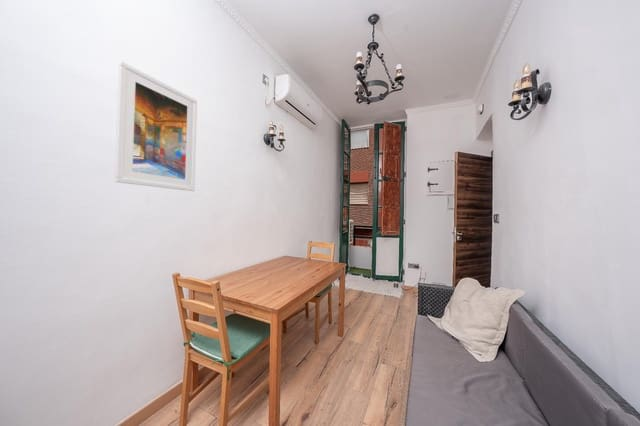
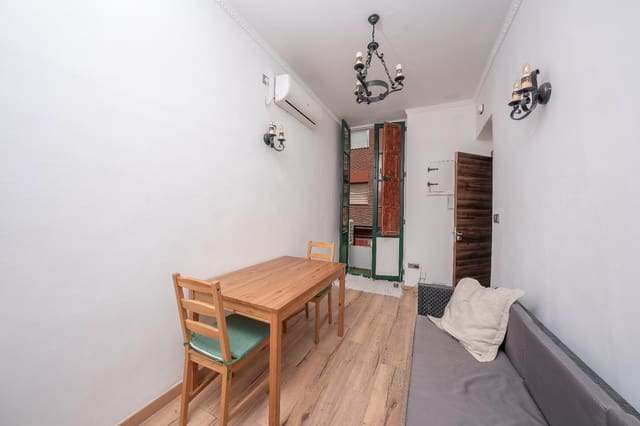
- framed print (162, 135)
